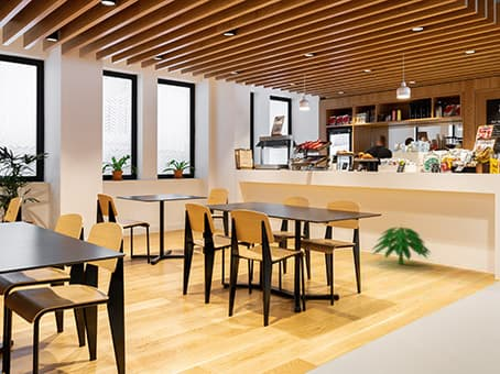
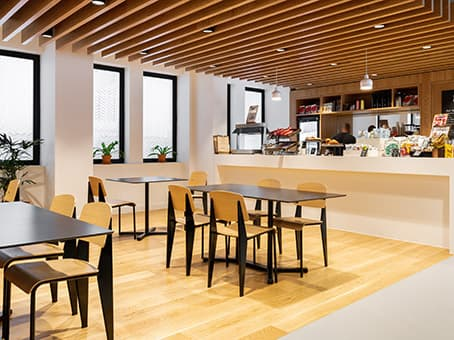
- indoor plant (401, 243)
